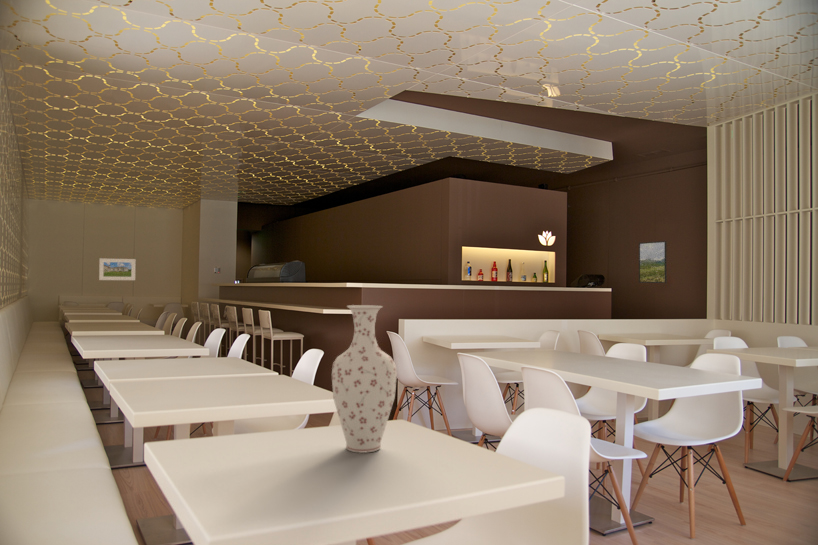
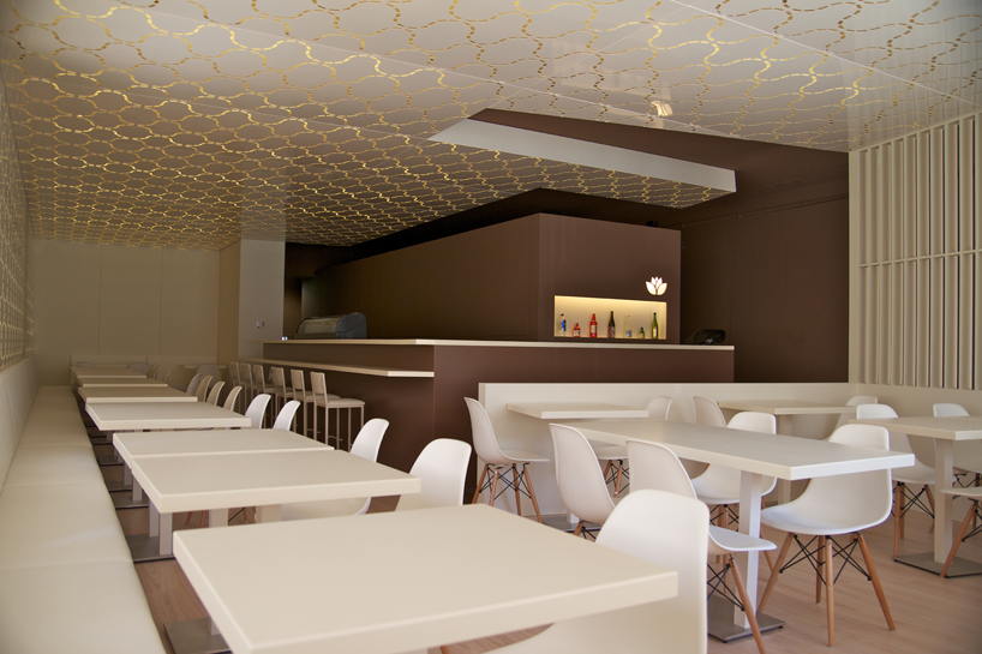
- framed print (652, 262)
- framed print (117, 269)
- vase (364, 376)
